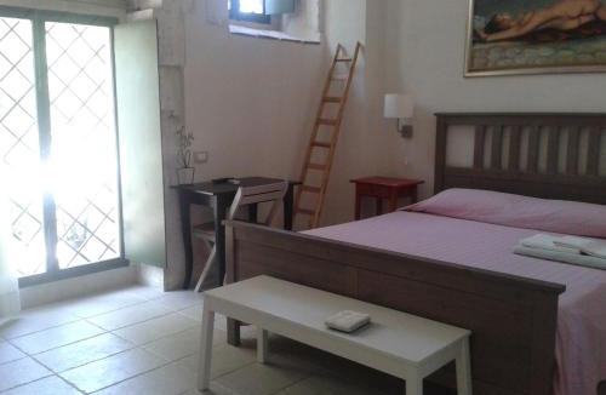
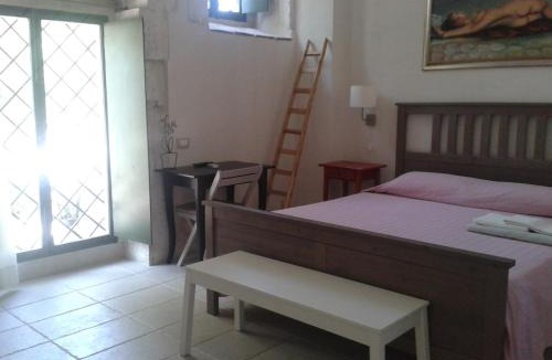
- washcloth (348, 320)
